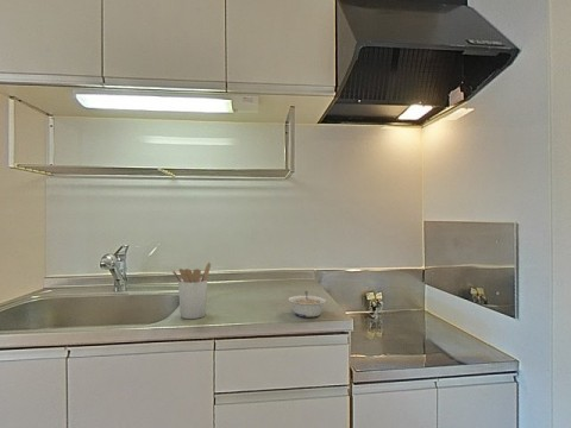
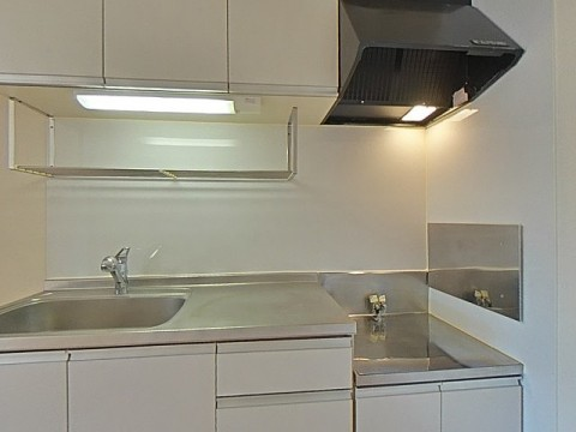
- utensil holder (192, 290)
- legume (306, 304)
